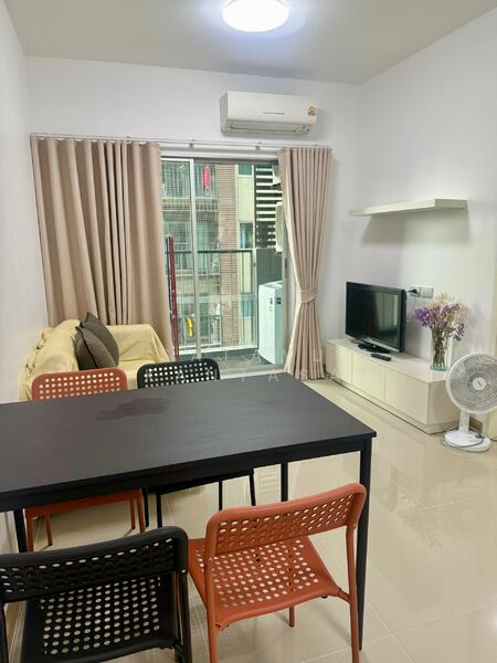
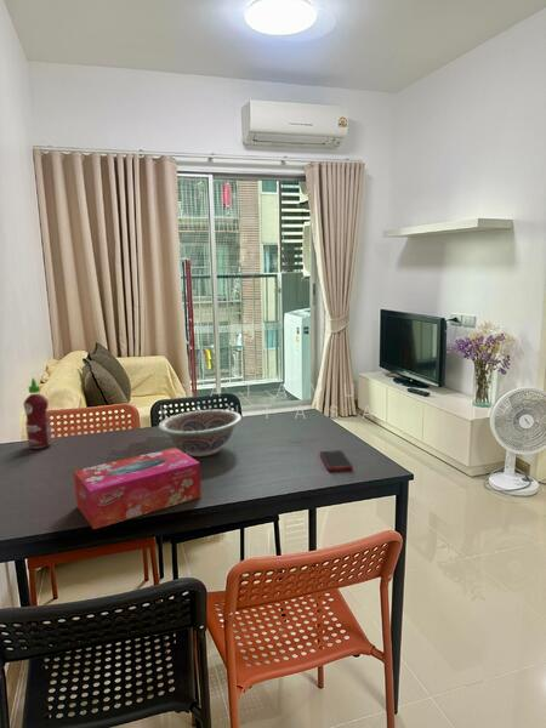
+ decorative bowl (200, 434)
+ tissue box (138, 484)
+ cell phone (335, 460)
+ hot sauce (36, 411)
